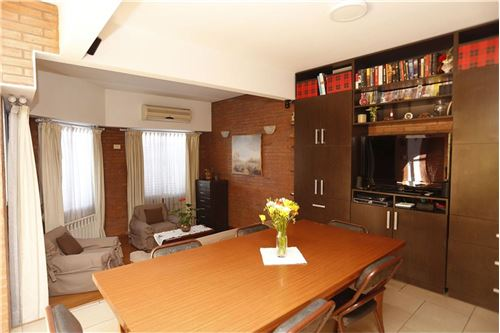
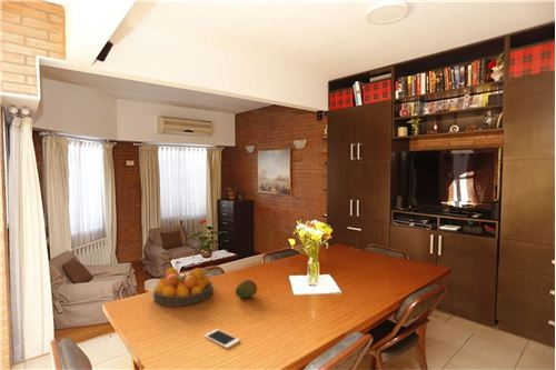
+ fruit (246, 289)
+ cell phone (221, 338)
+ fruit bowl (183, 282)
